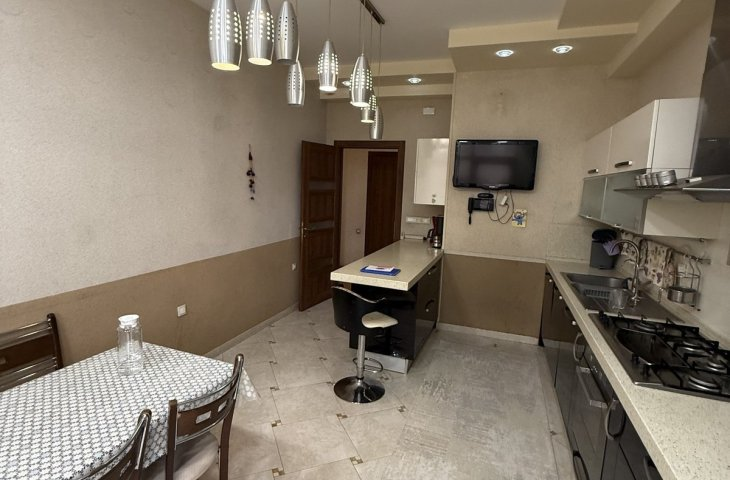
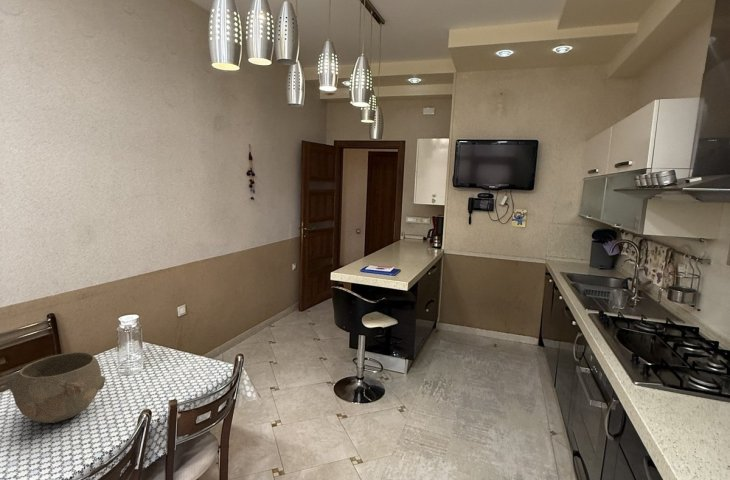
+ bowl (58, 389)
